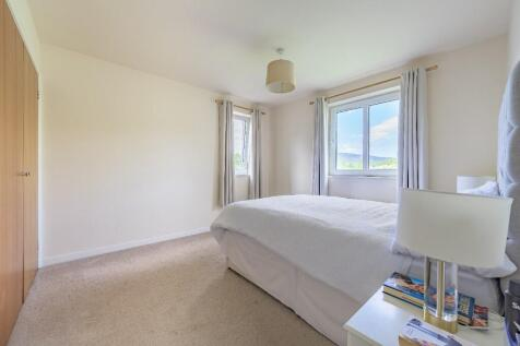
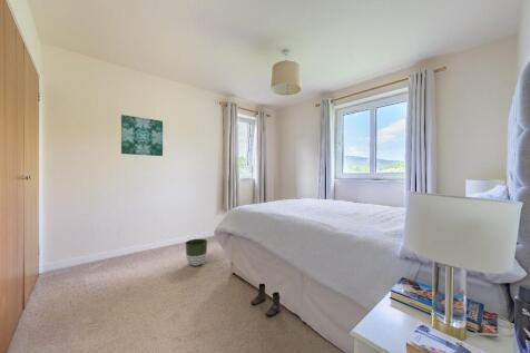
+ planter (196, 253)
+ boots (264, 298)
+ wall art (143, 136)
